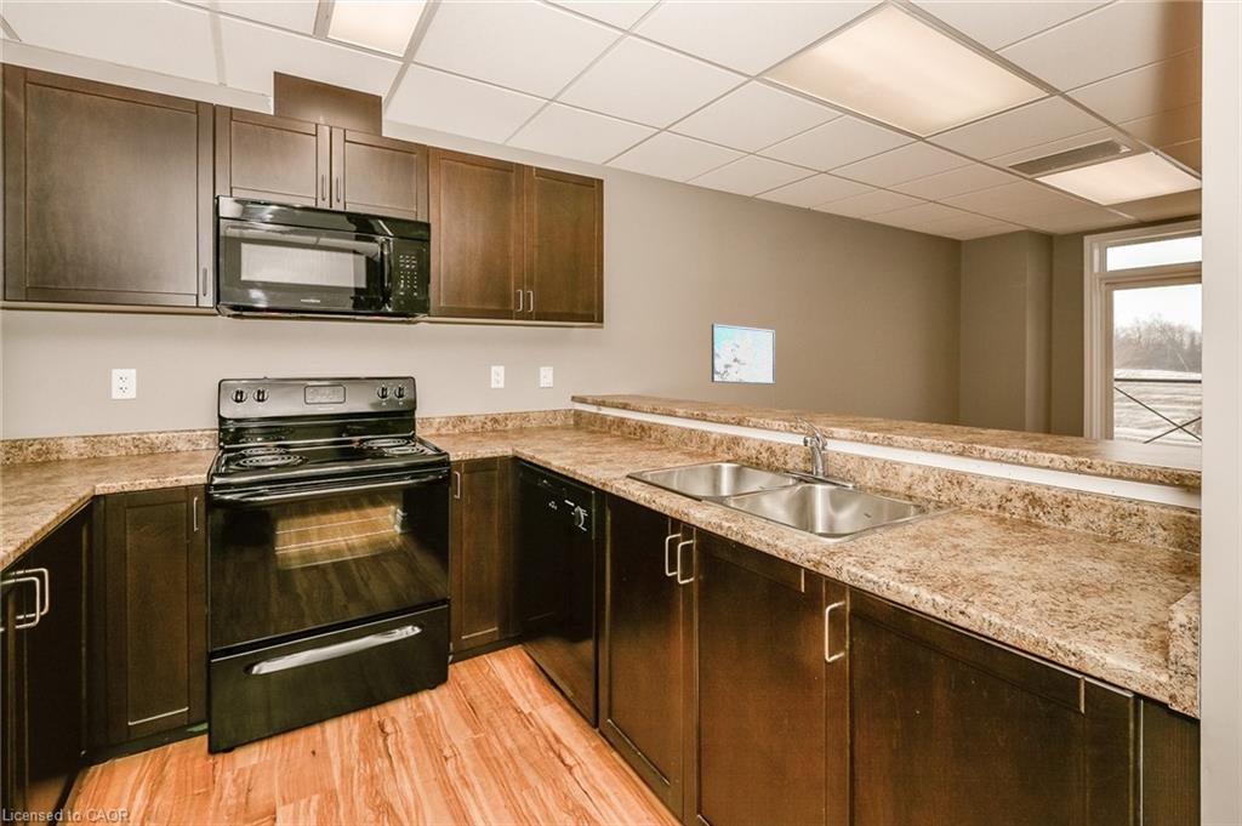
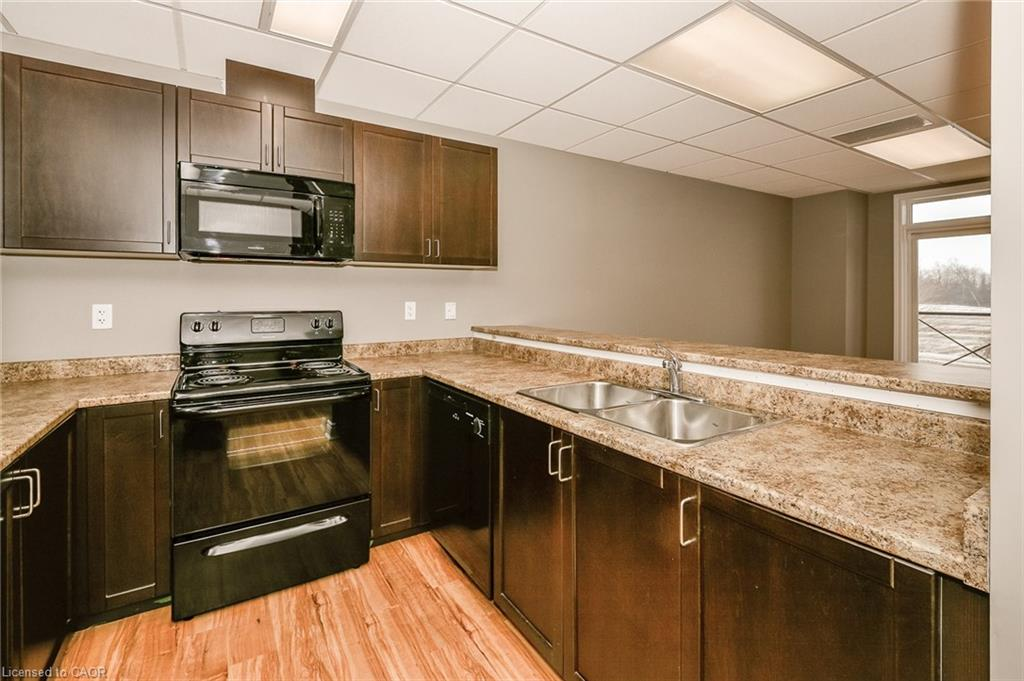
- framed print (744, 354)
